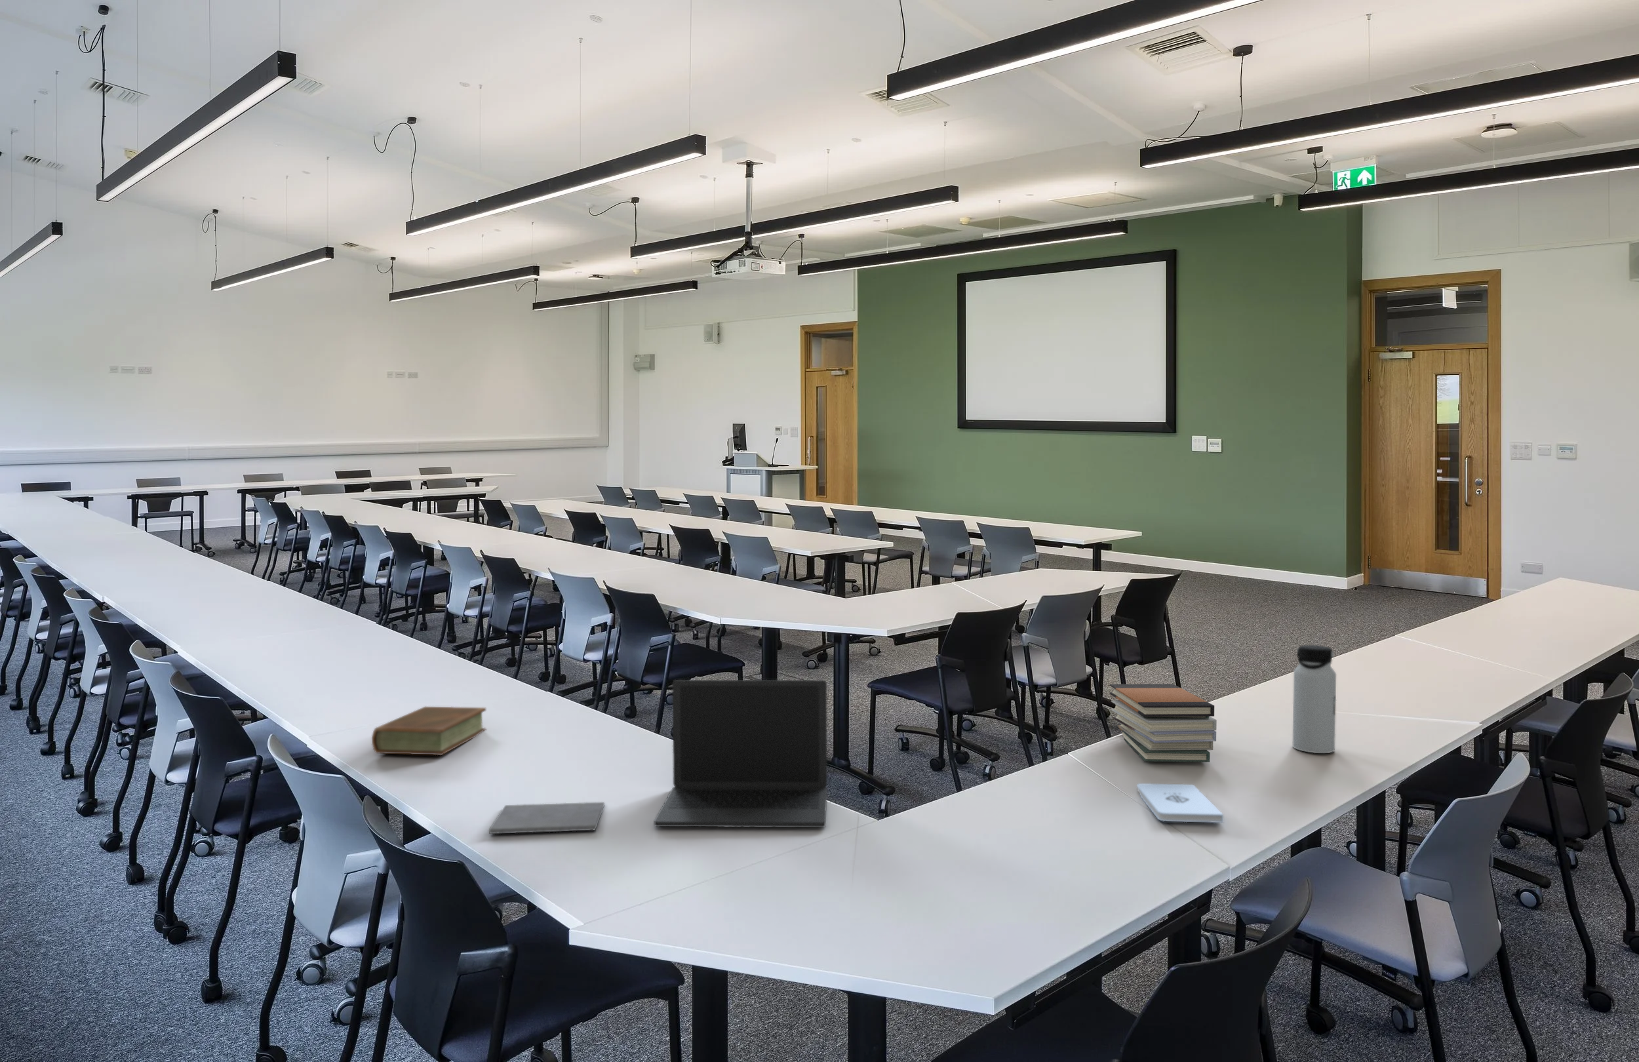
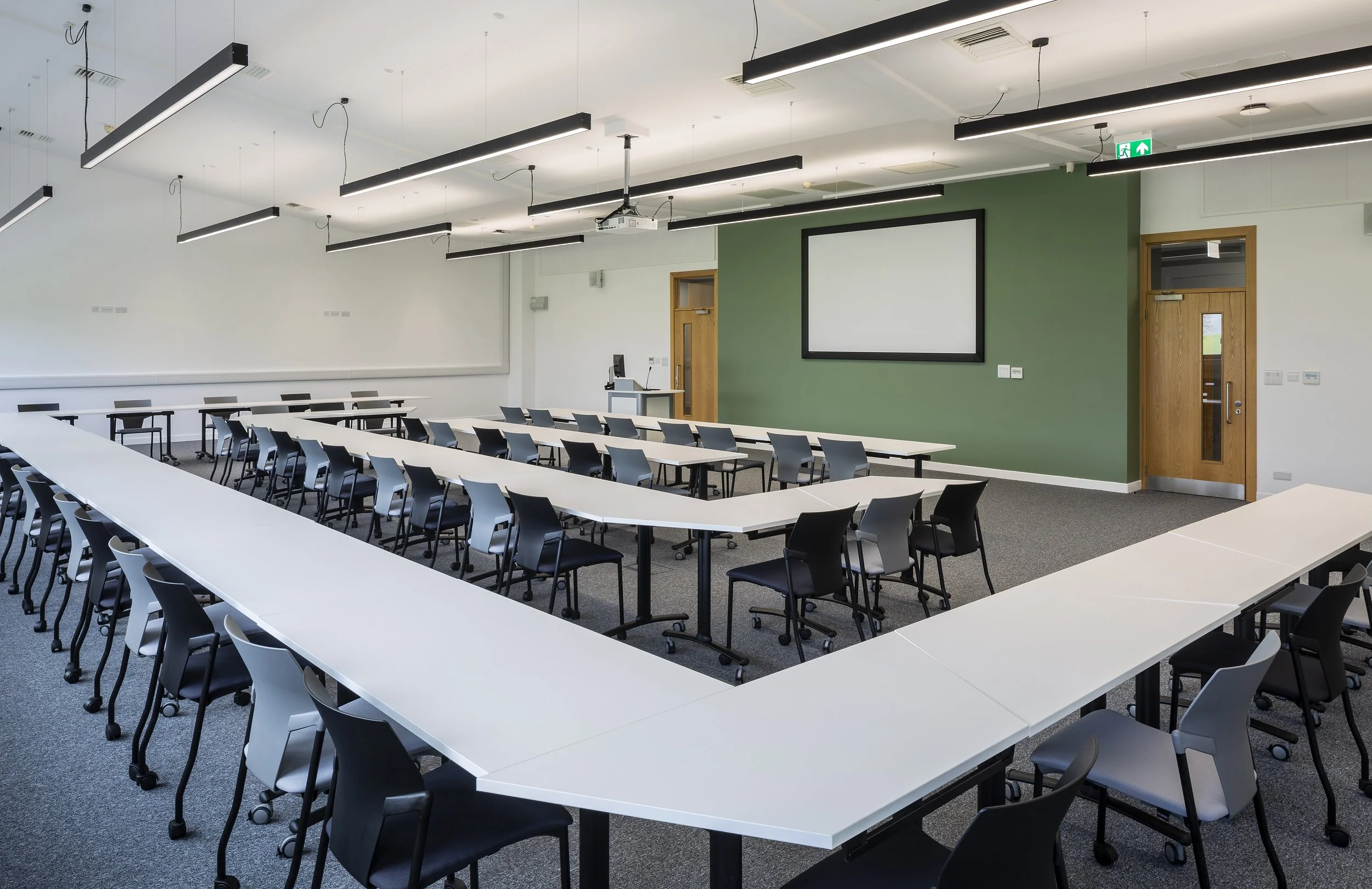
- book stack (1160, 722)
- laptop (744, 749)
- notepad (1177, 802)
- notepad (548, 817)
- water bottle (1314, 698)
- book (431, 729)
